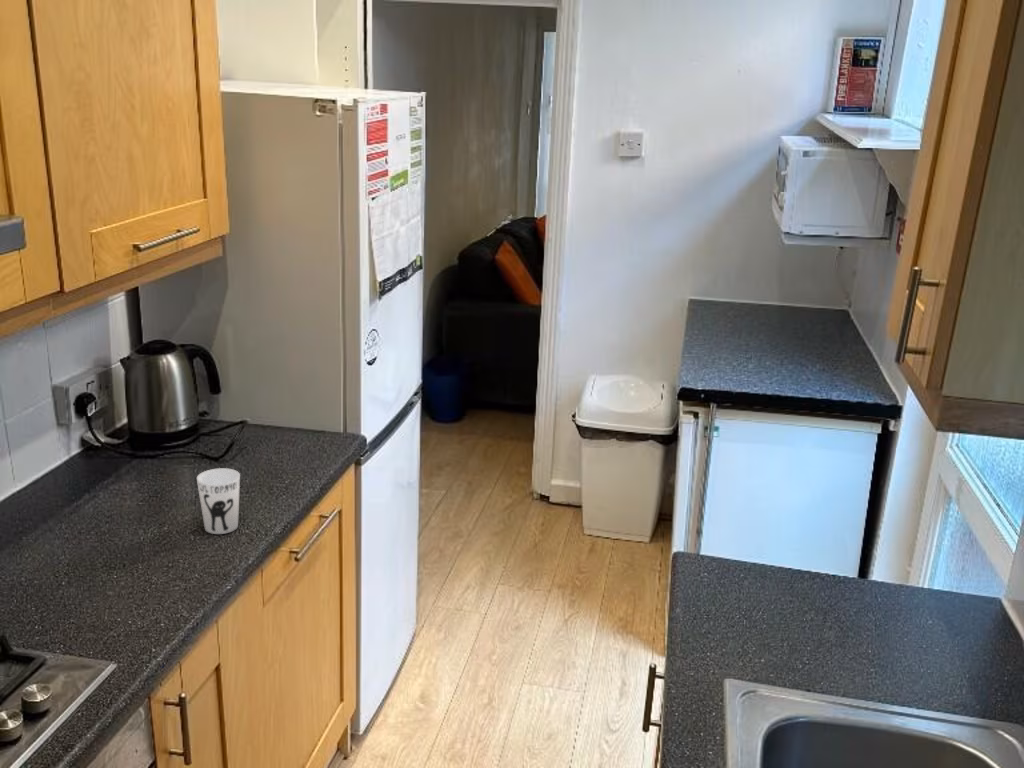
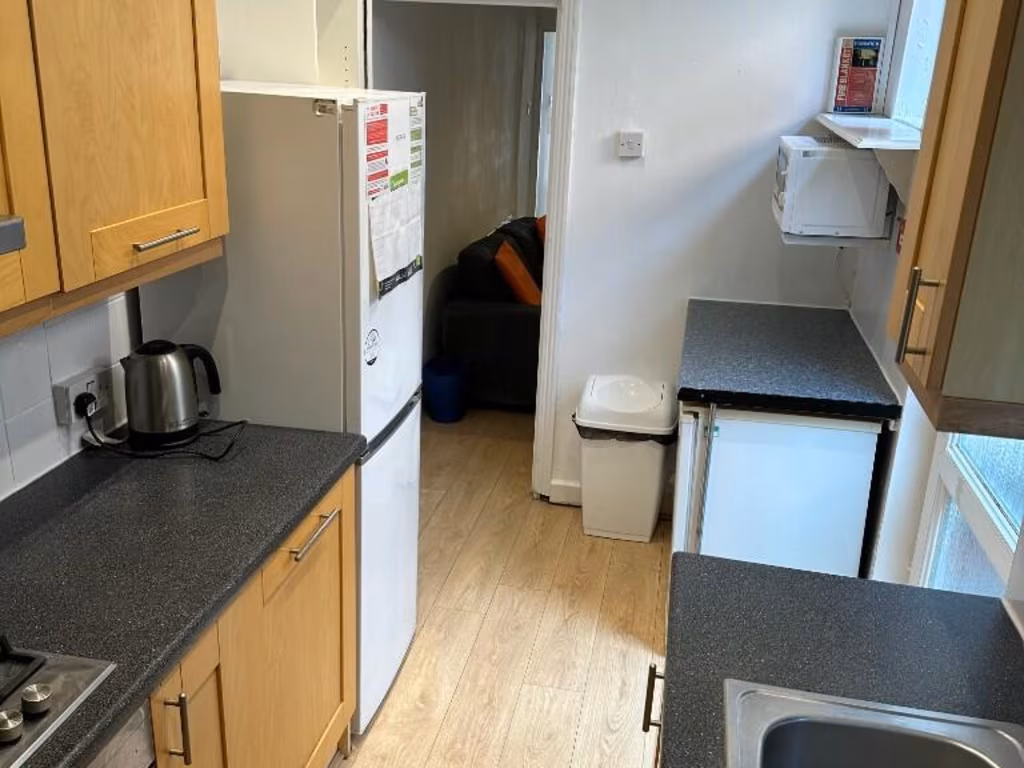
- cup (219, 501)
